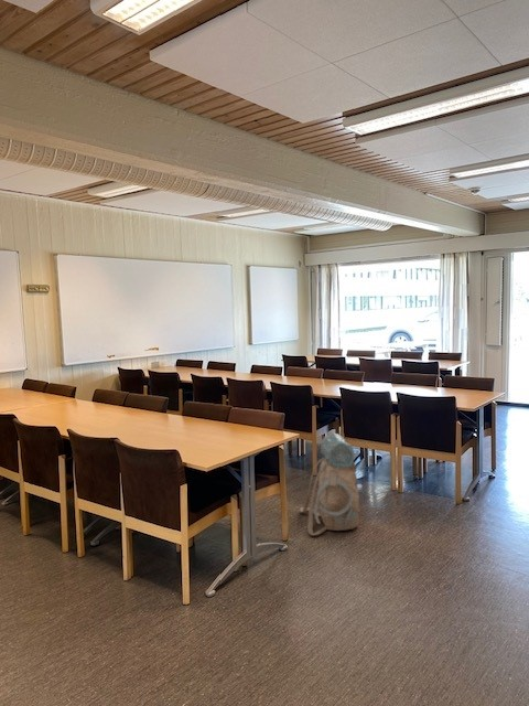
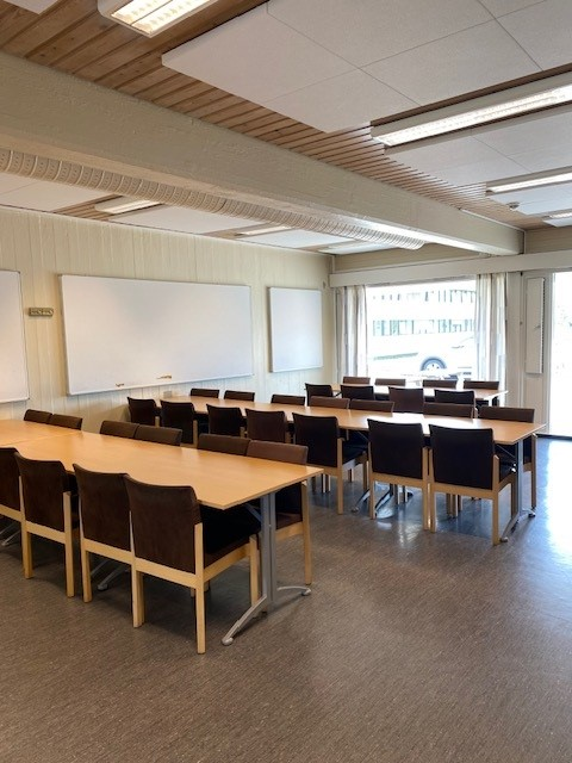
- backpack (330, 480)
